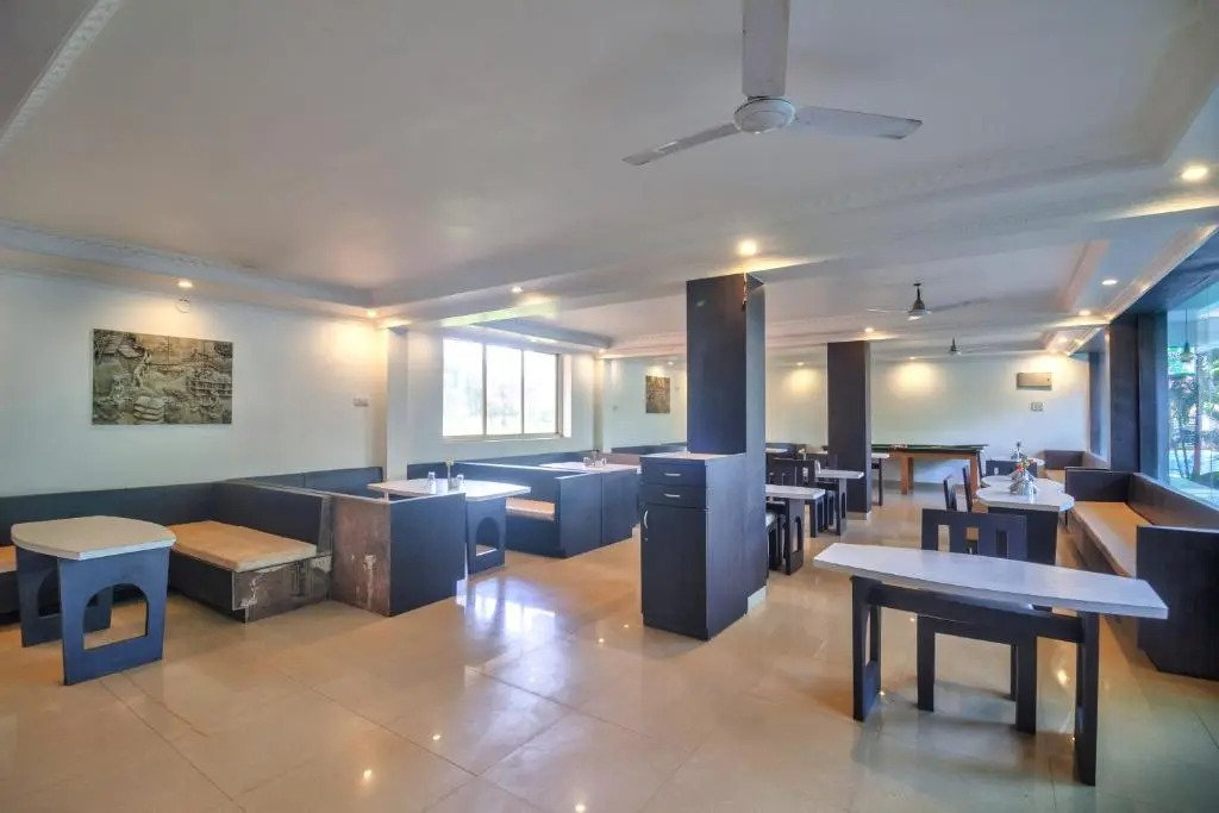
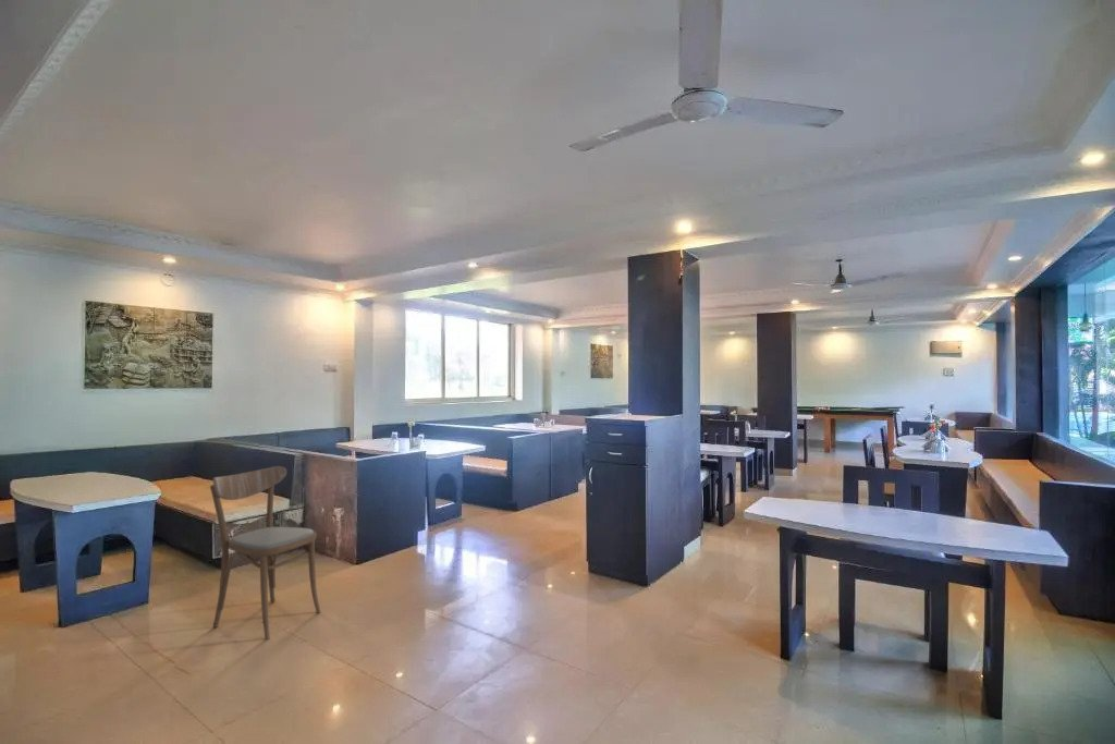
+ dining chair (266, 545)
